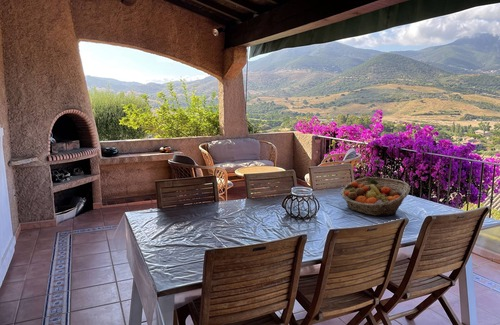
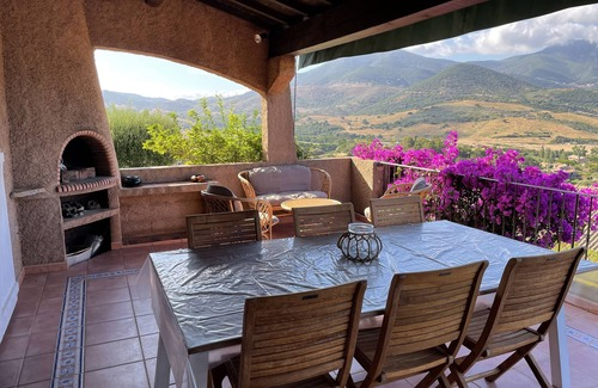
- fruit basket (374, 195)
